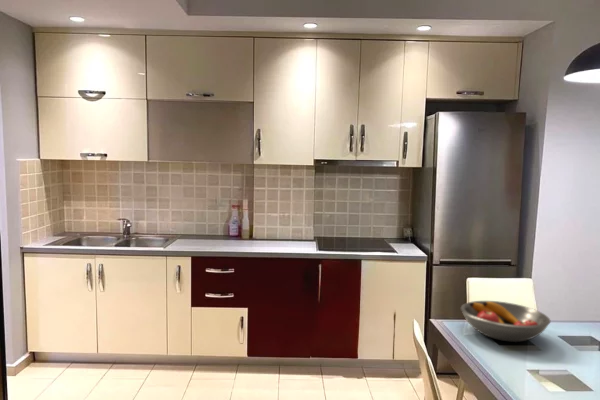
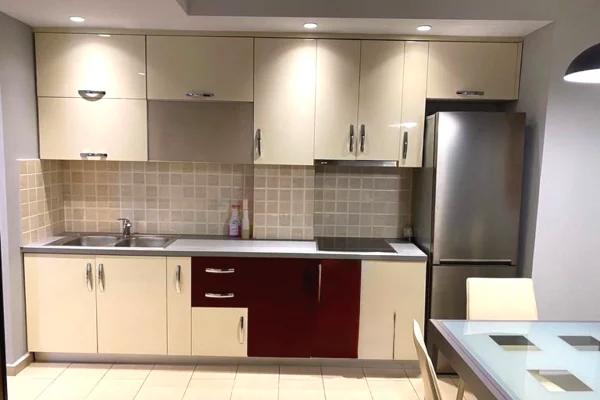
- fruit bowl (503, 320)
